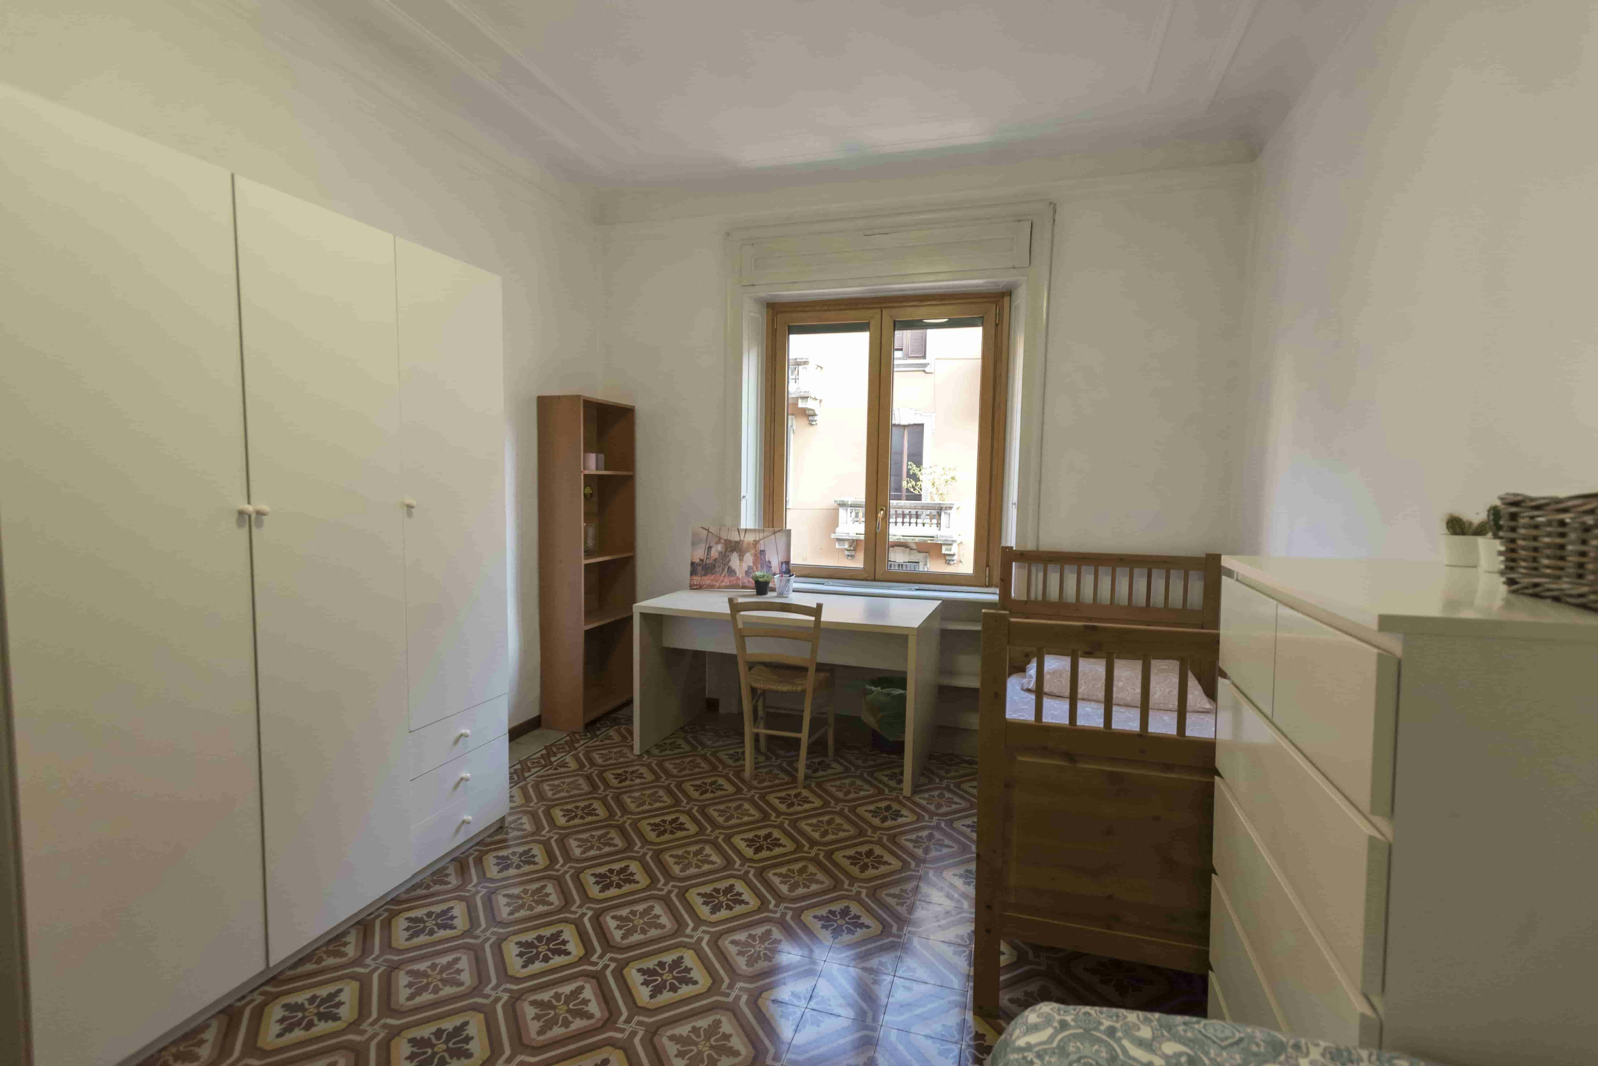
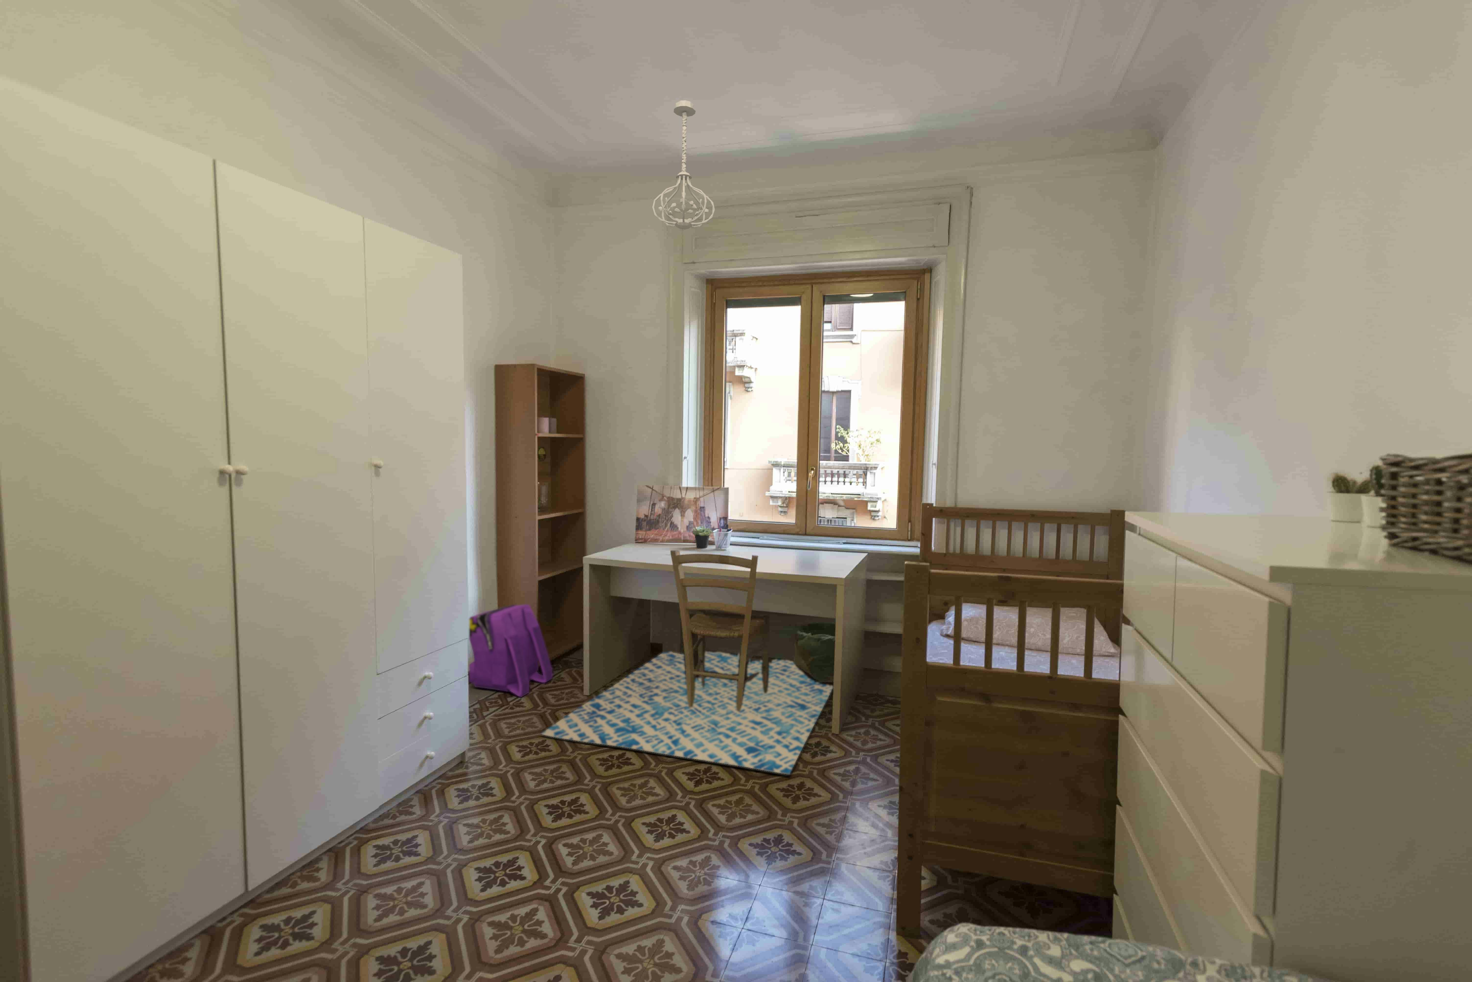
+ backpack (506, 646)
+ rug (723, 686)
+ ceiling light fixture (684, 168)
